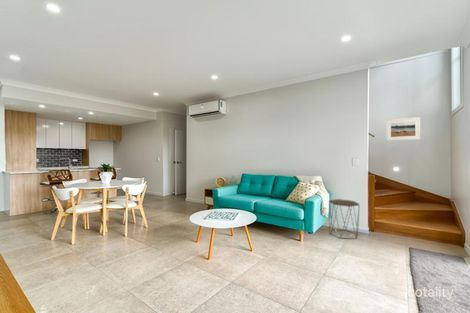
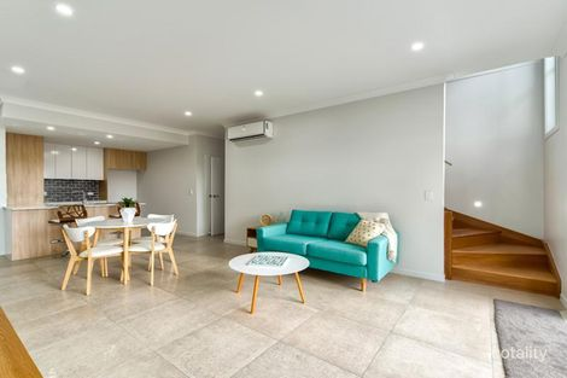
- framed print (402, 129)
- side table (343, 219)
